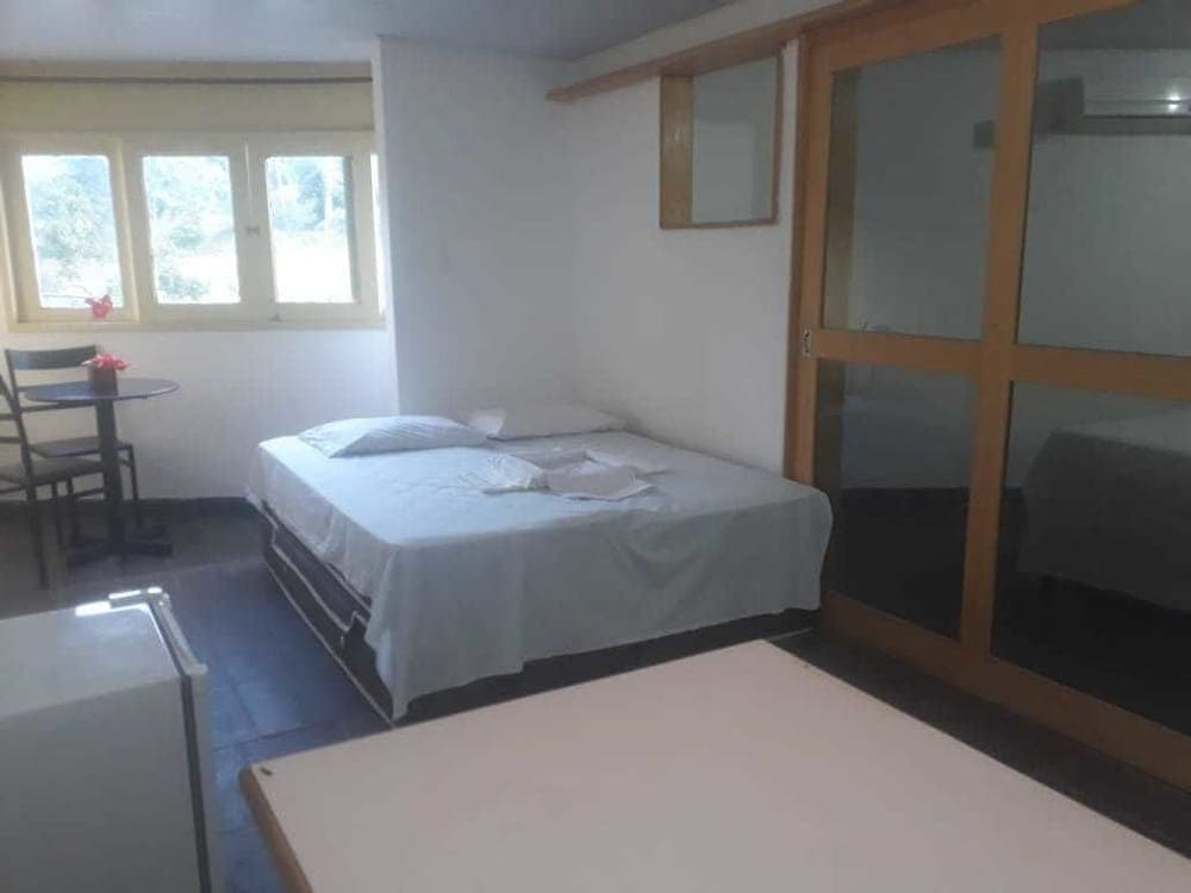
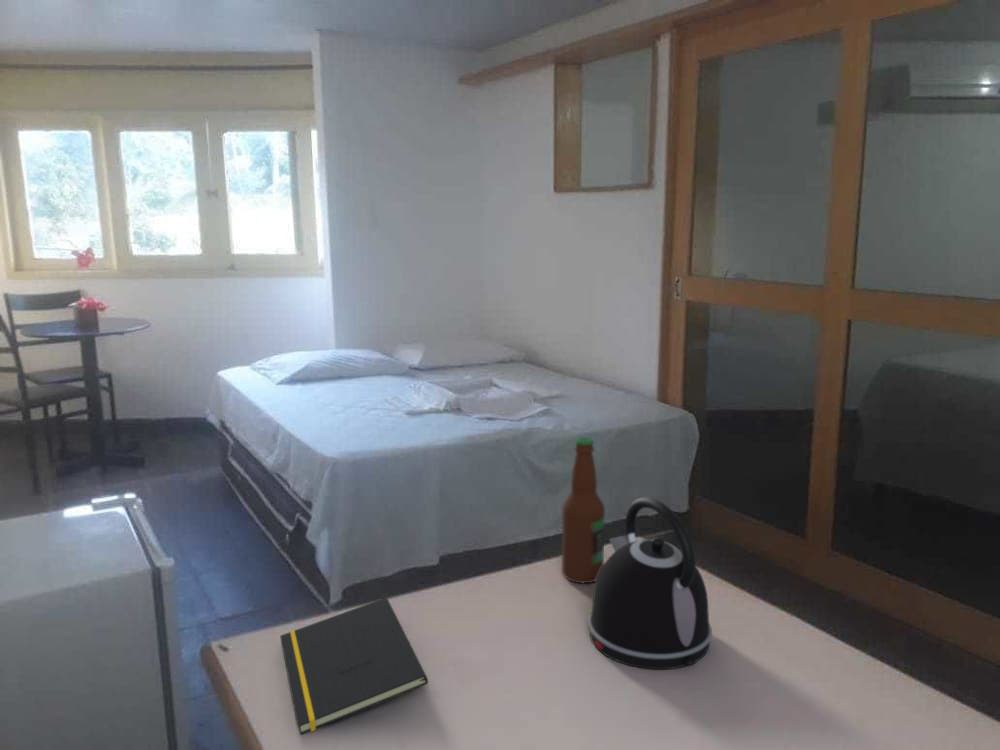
+ kettle (651, 569)
+ notepad (348, 658)
+ bottle (583, 508)
